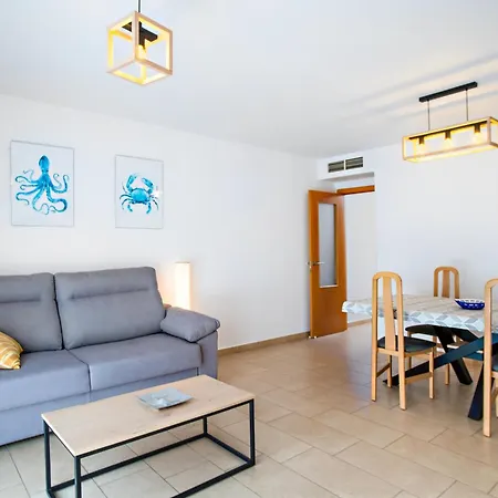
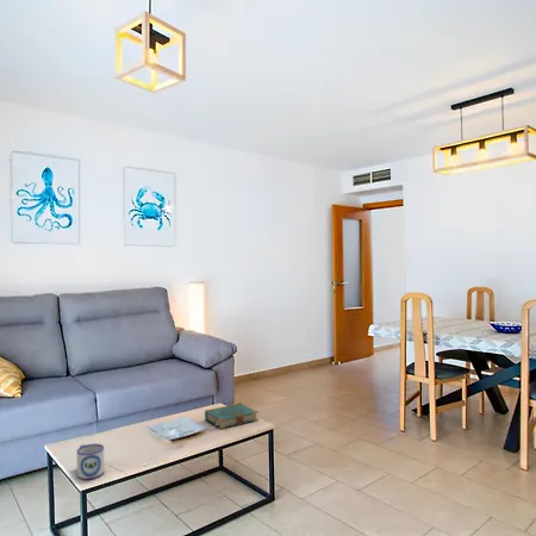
+ book (230, 415)
+ mug (88, 459)
